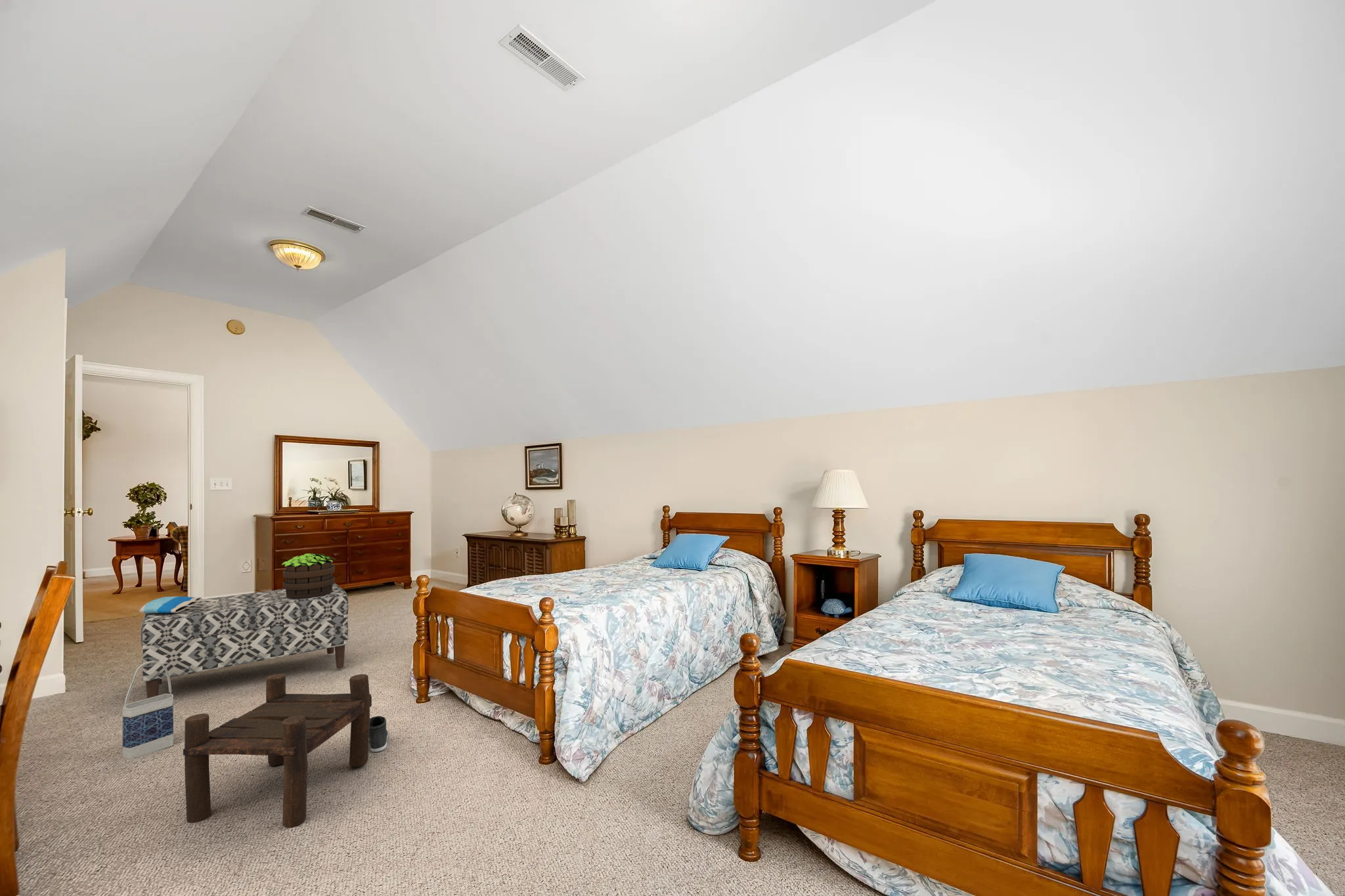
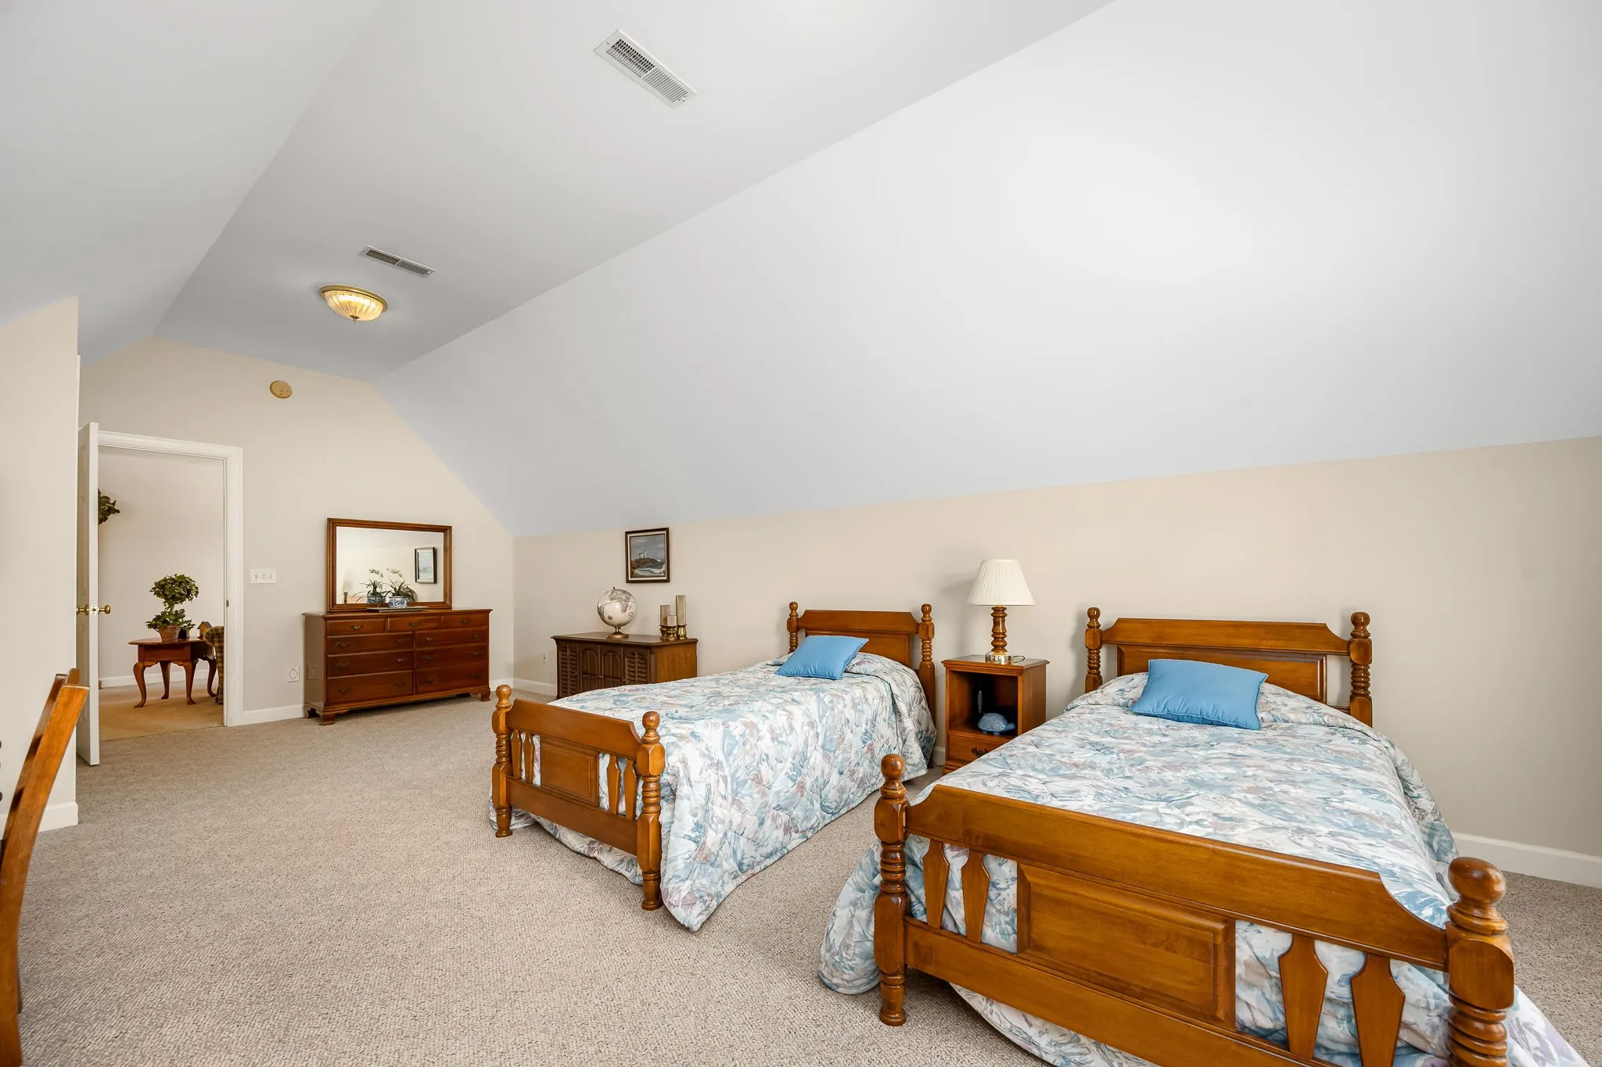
- bag (148, 706)
- tote bag (183, 603)
- stool (284, 742)
- bench (252, 637)
- potted plant (309, 573)
- sneaker (378, 727)
